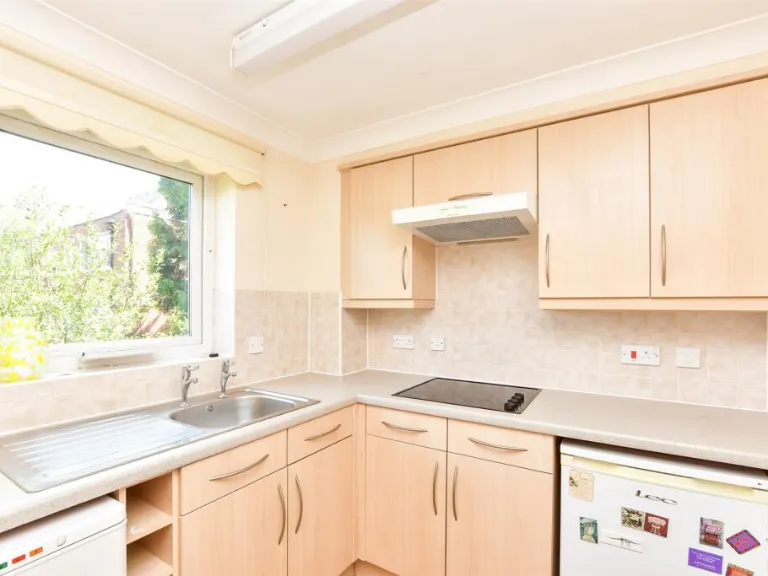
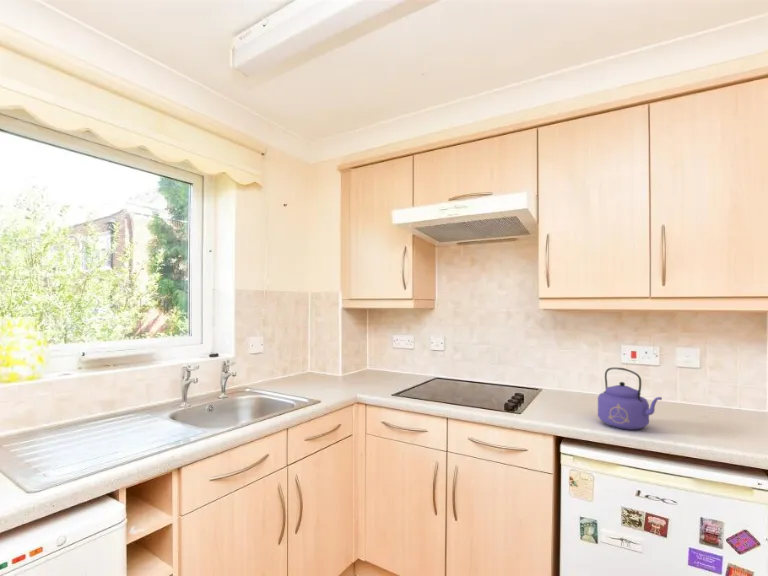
+ kettle (629, 398)
